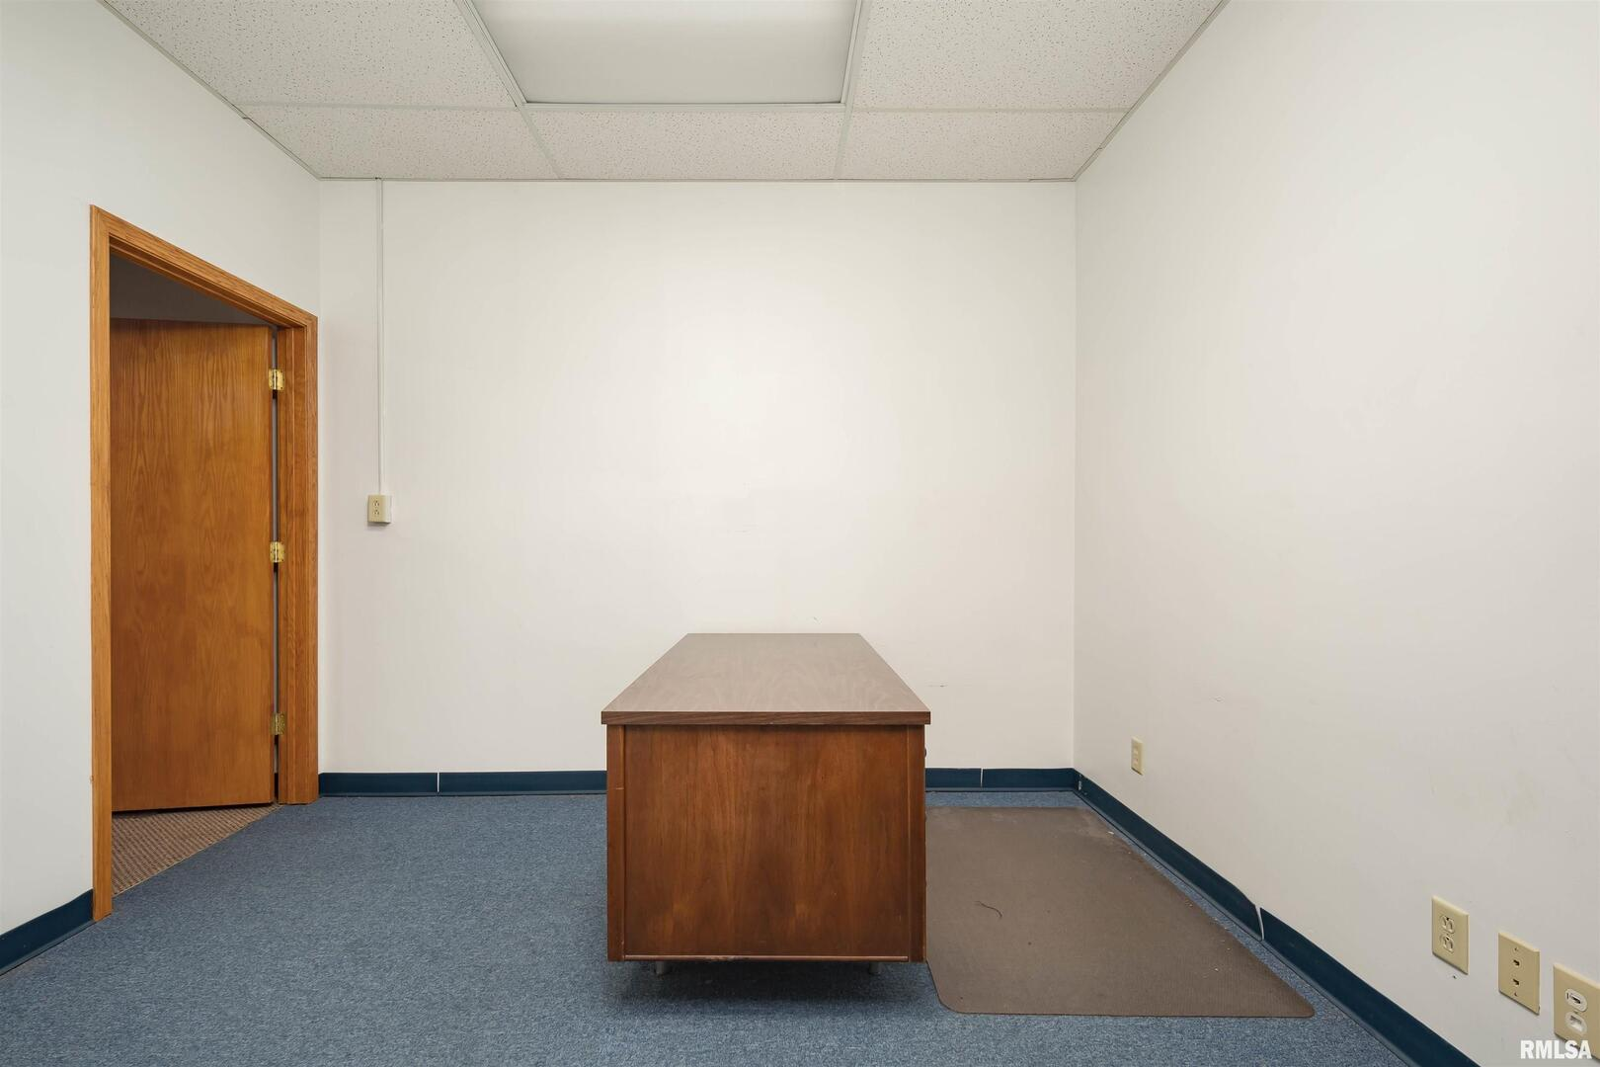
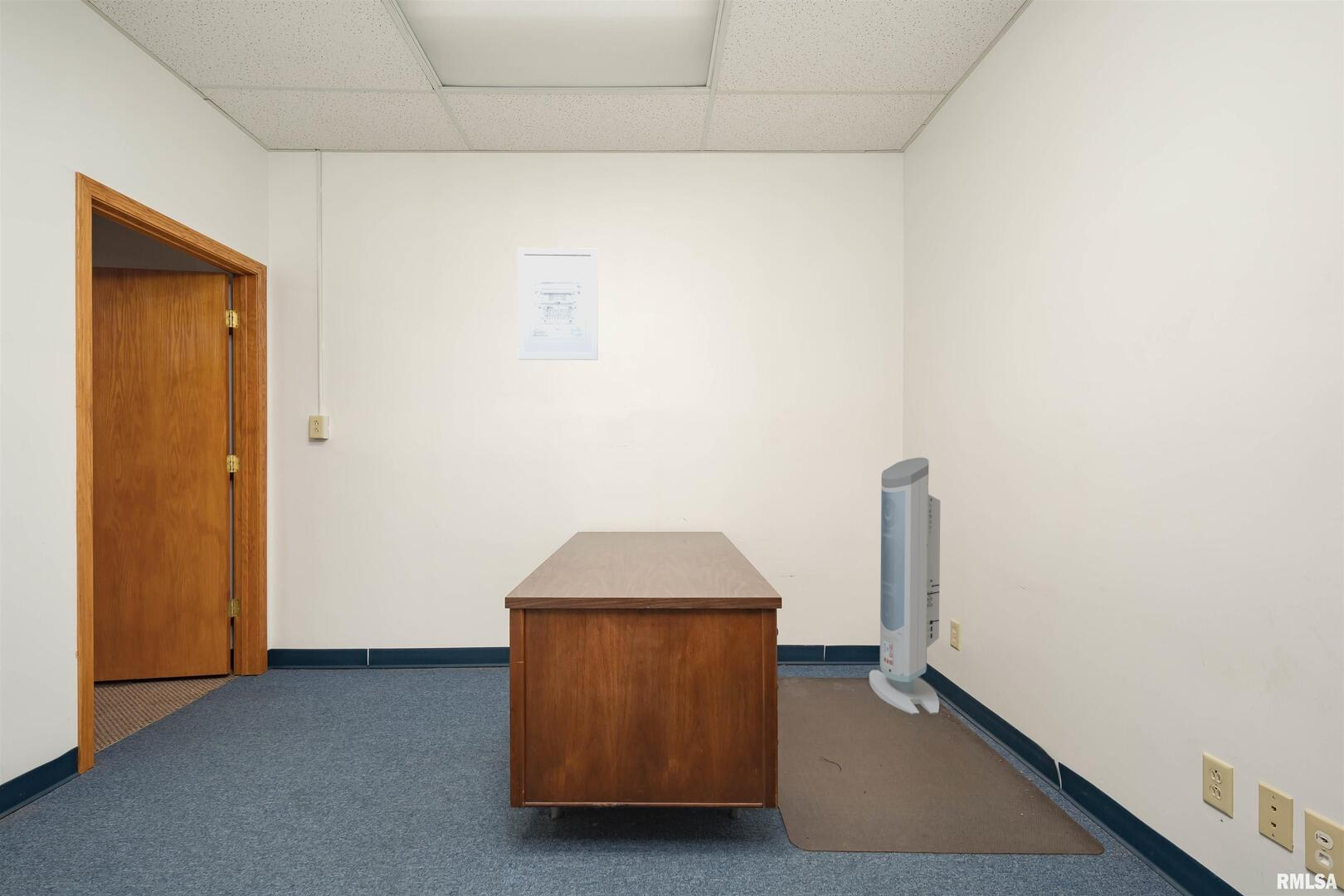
+ air purifier (903, 575)
+ wall art (558, 304)
